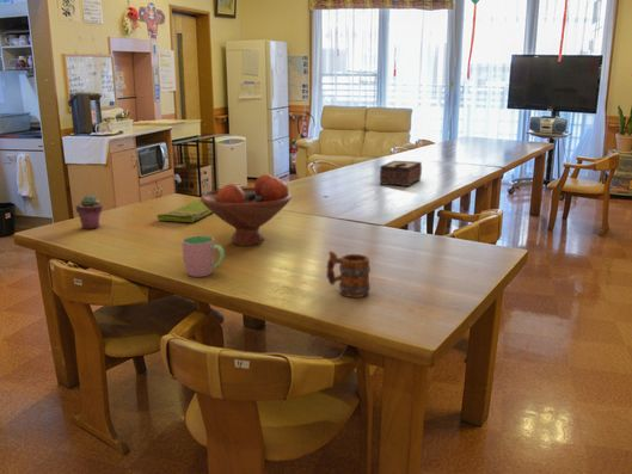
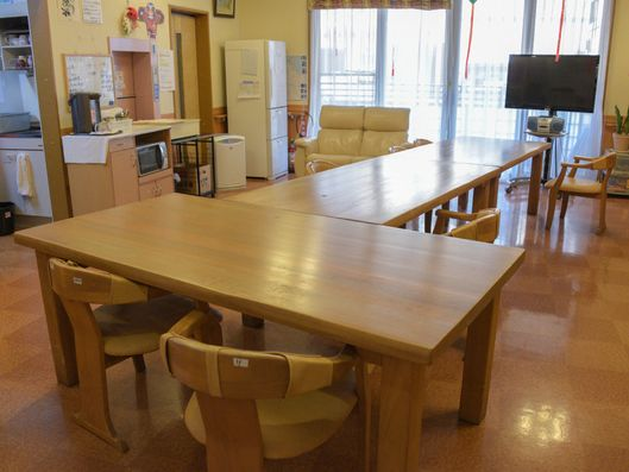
- mug (348, 272)
- cup (203, 257)
- dish towel (195, 208)
- fruit bowl (246, 209)
- potted succulent (88, 210)
- tissue box (400, 172)
